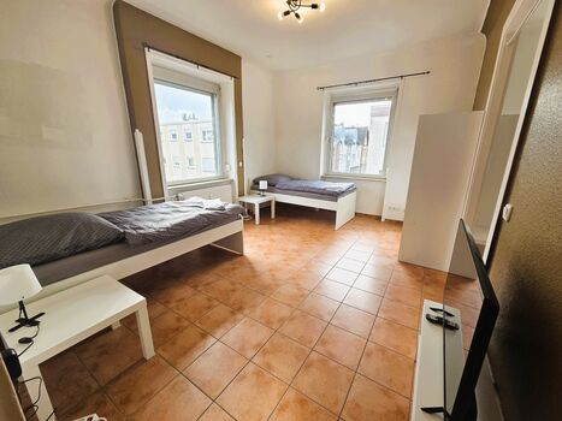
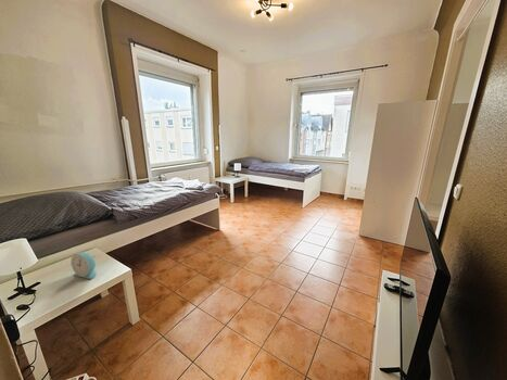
+ alarm clock (85, 263)
